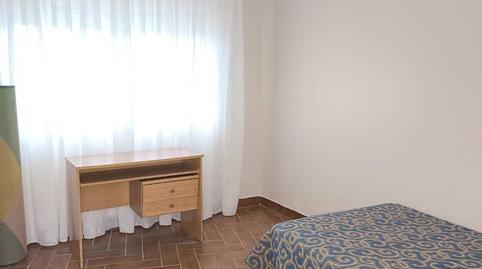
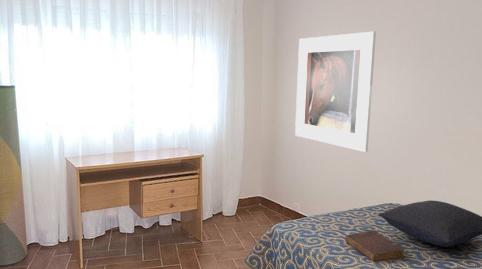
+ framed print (330, 90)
+ diary (373, 244)
+ pillow (436, 222)
